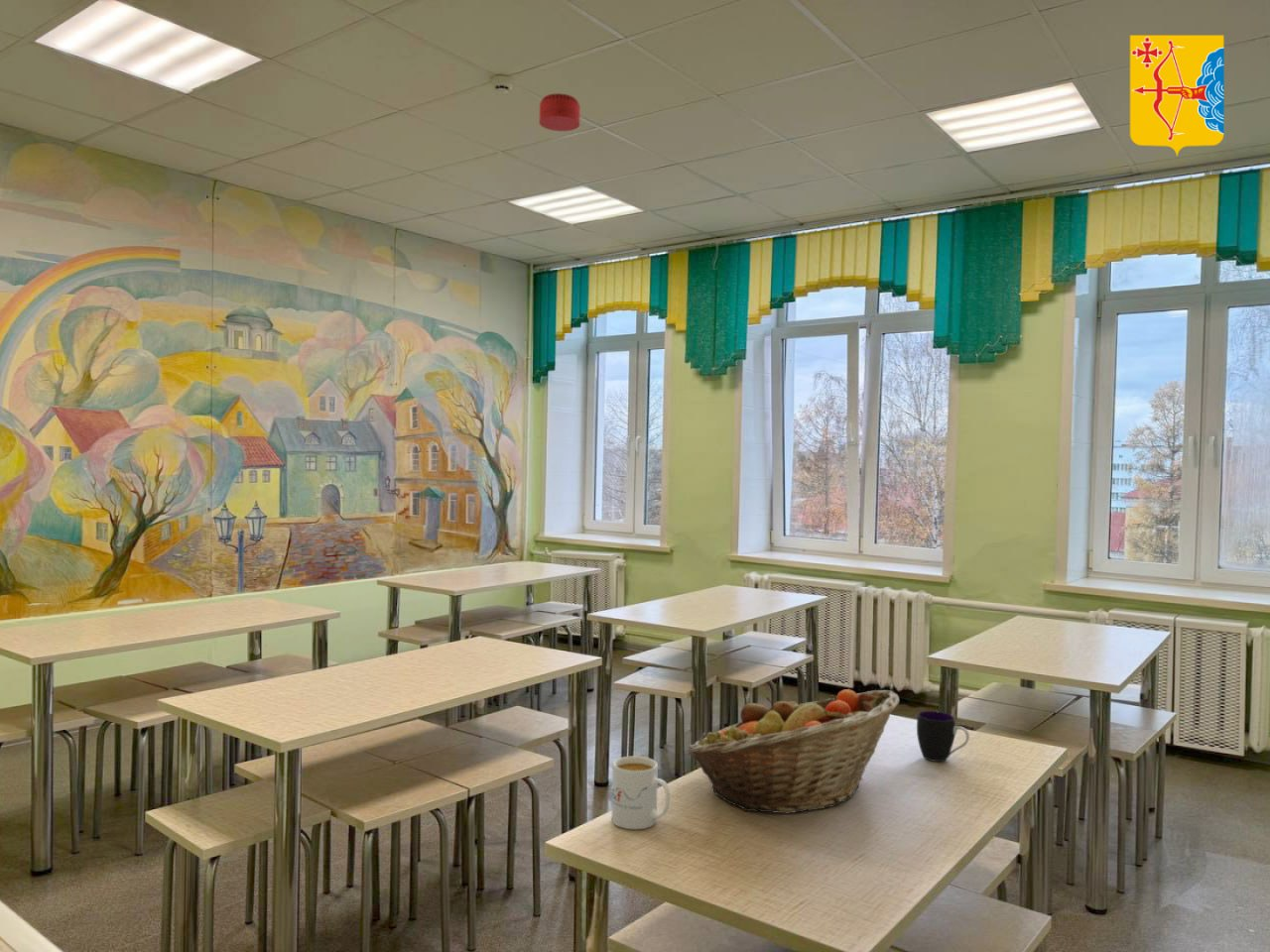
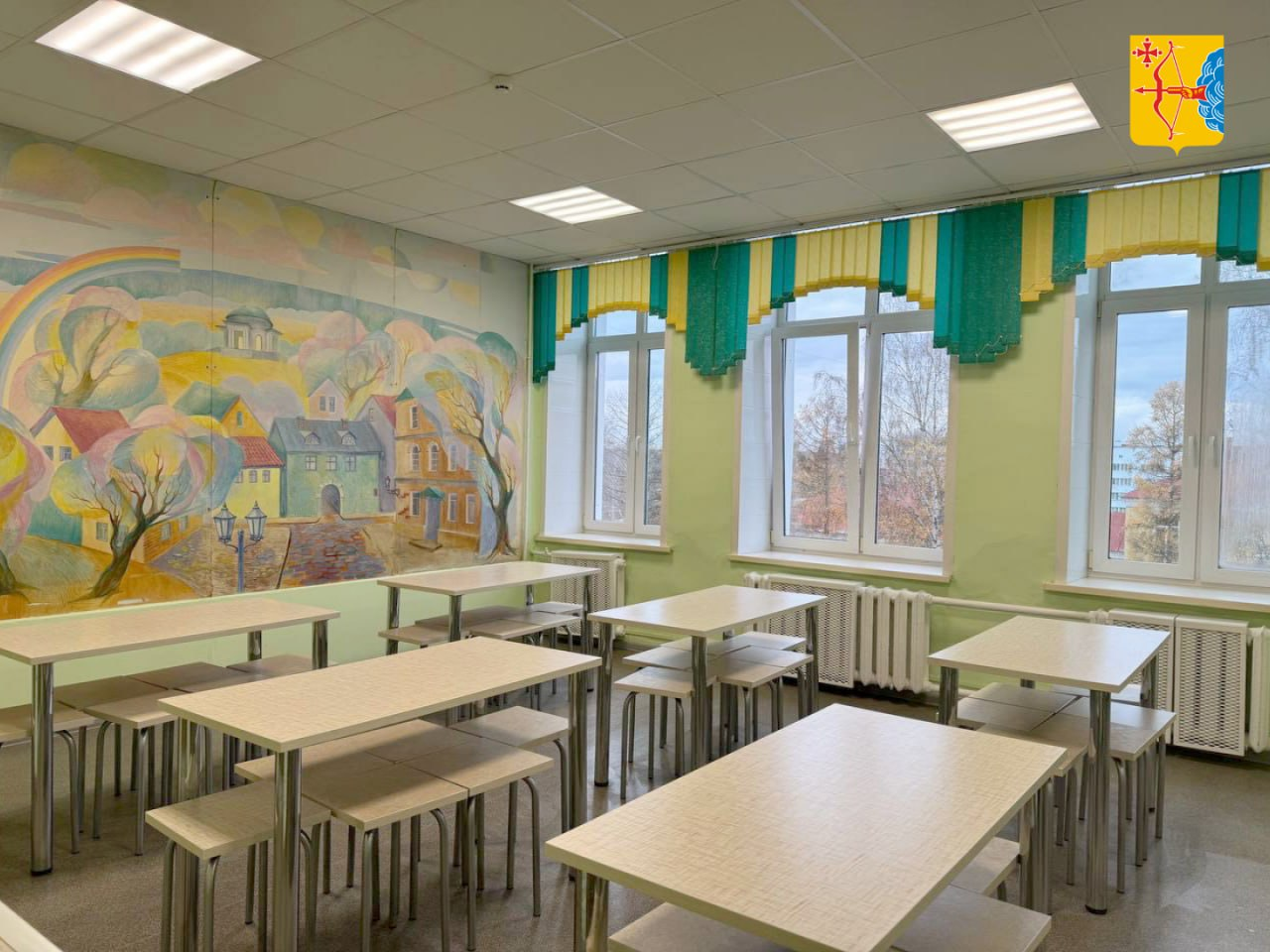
- fruit basket (795, 739)
- mug (642, 793)
- smoke detector (560, 111)
- cup (943, 738)
